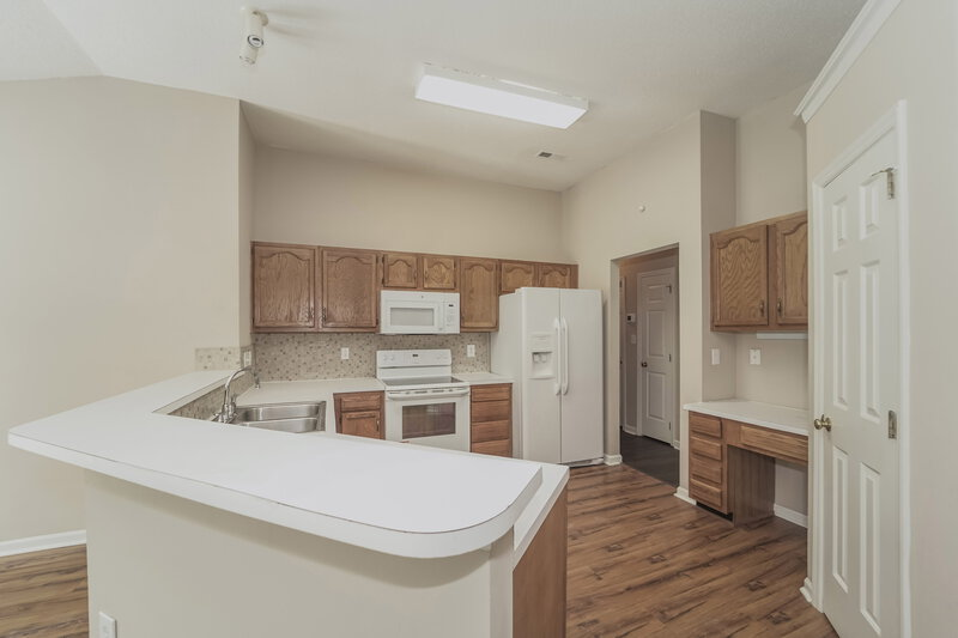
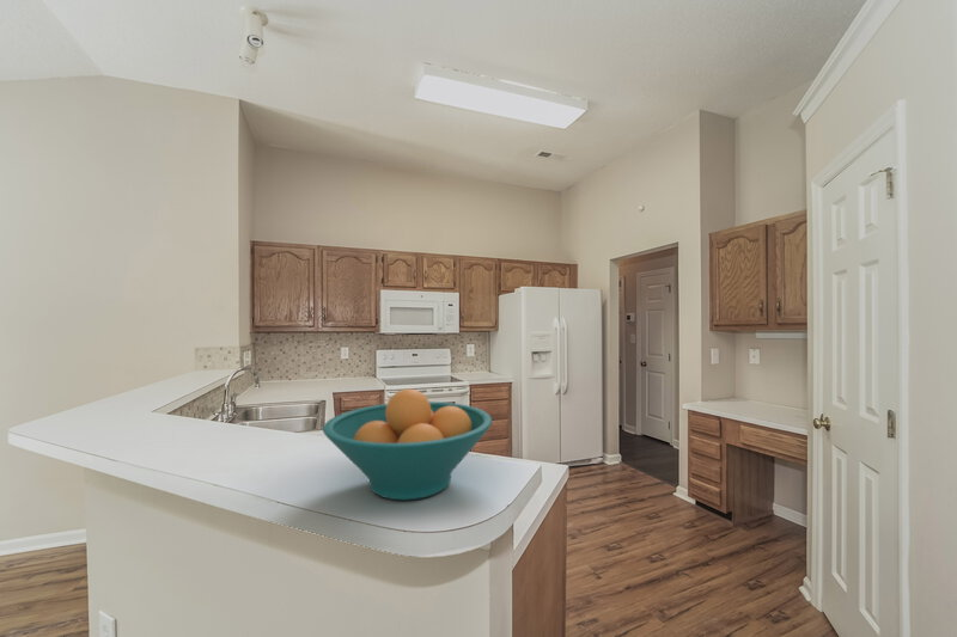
+ fruit bowl (410, 436)
